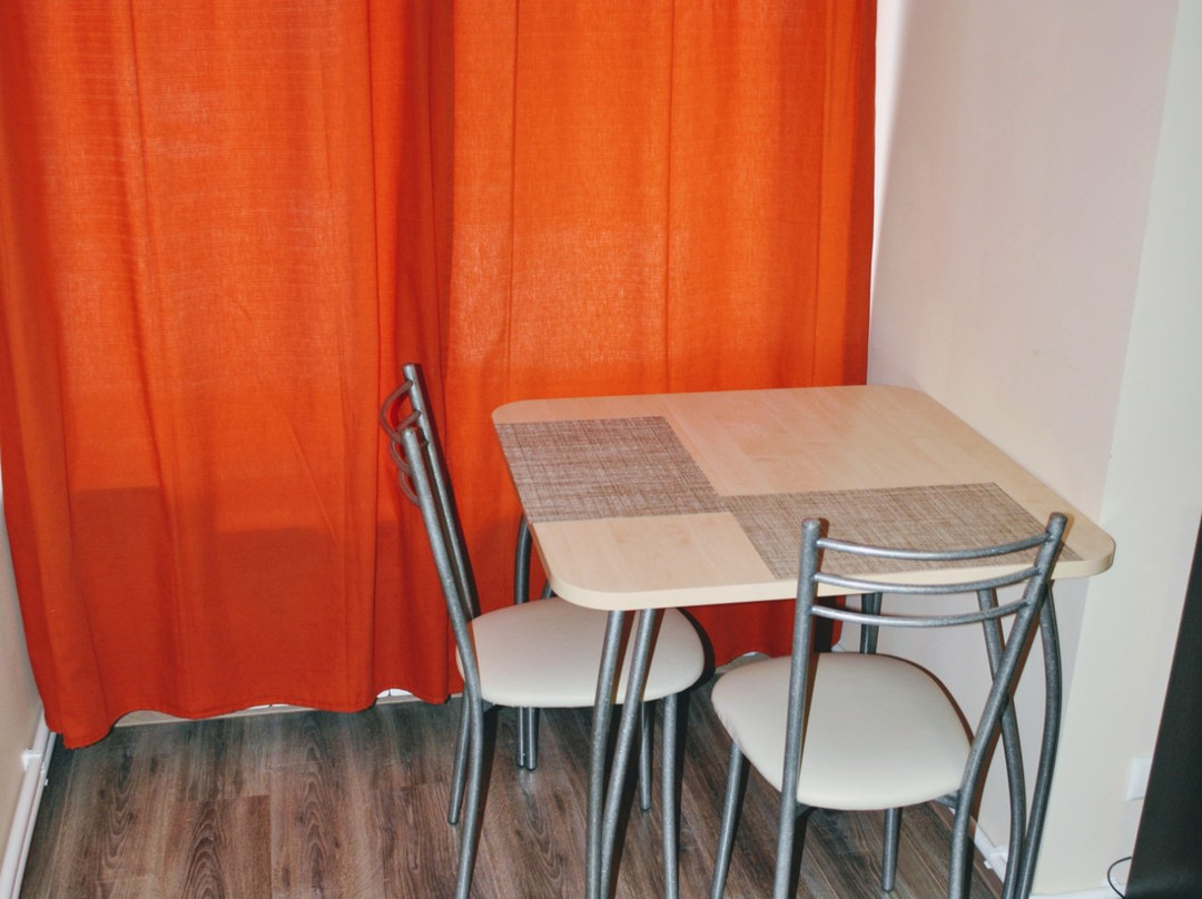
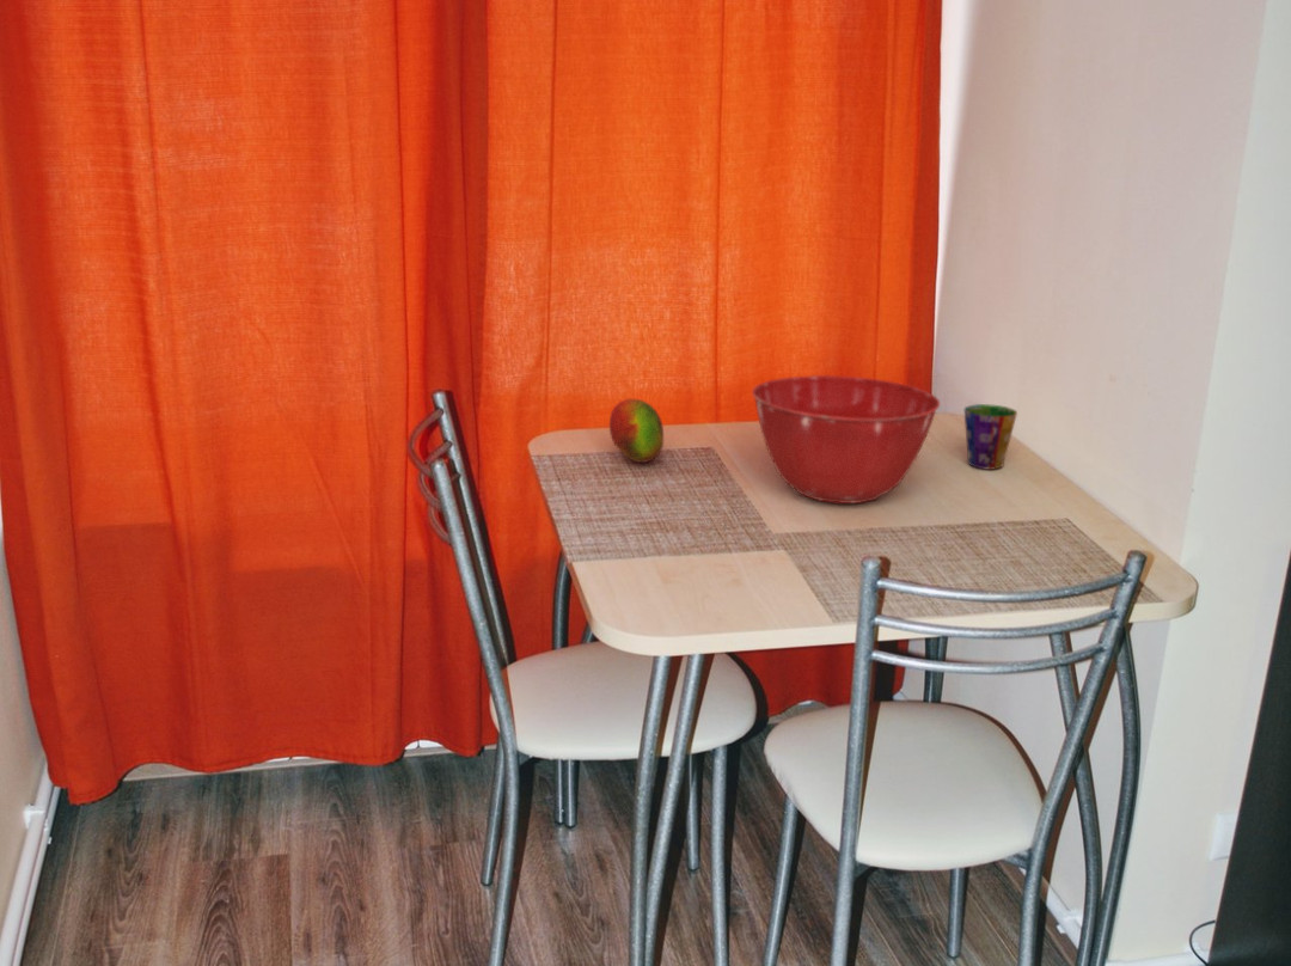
+ cup (989, 440)
+ fruit (637, 430)
+ mixing bowl (842, 442)
